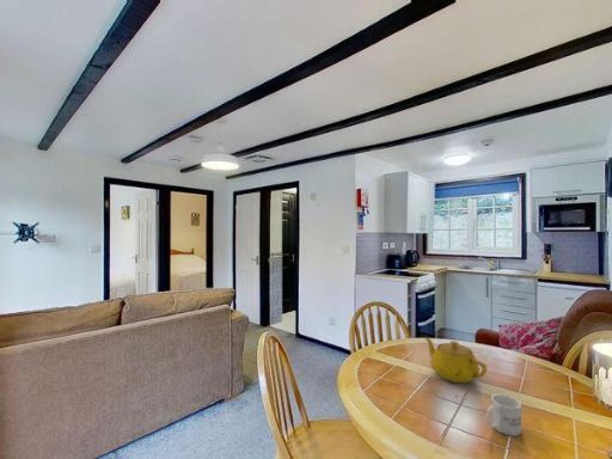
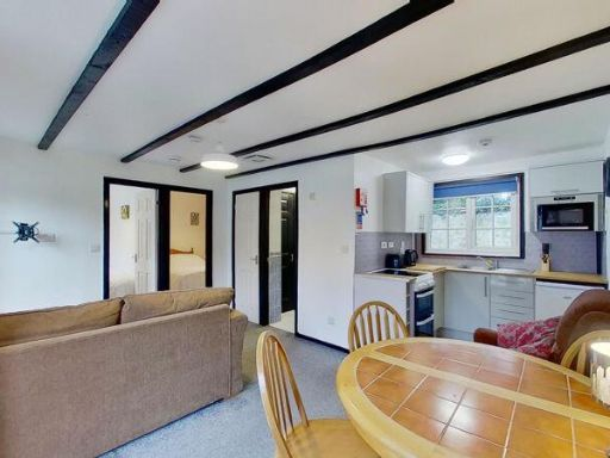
- teapot (452, 357)
- mug (501, 415)
